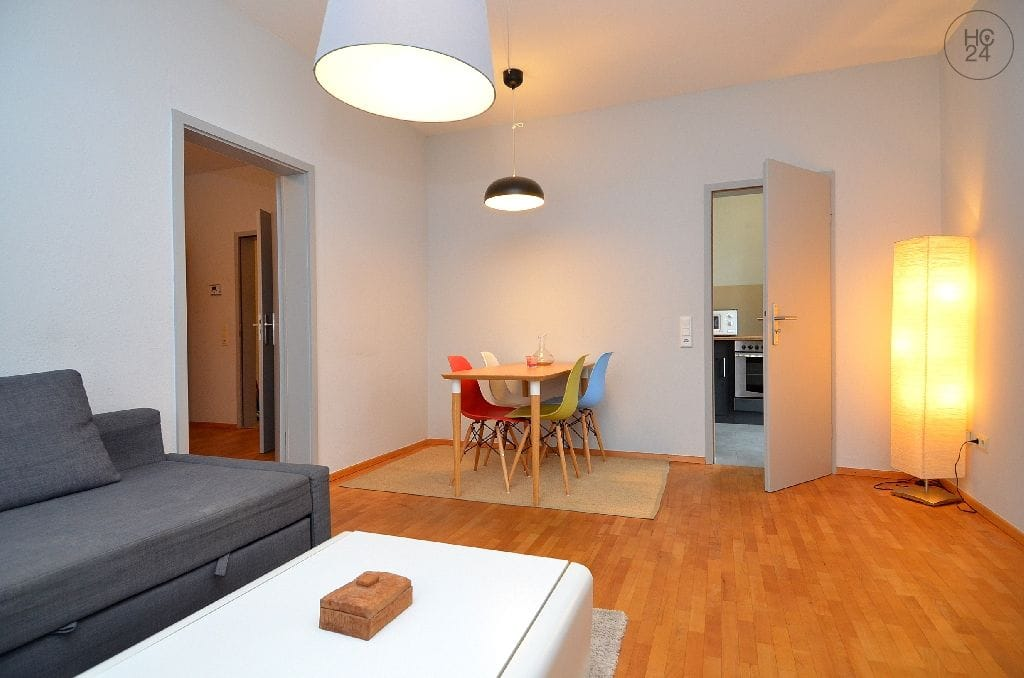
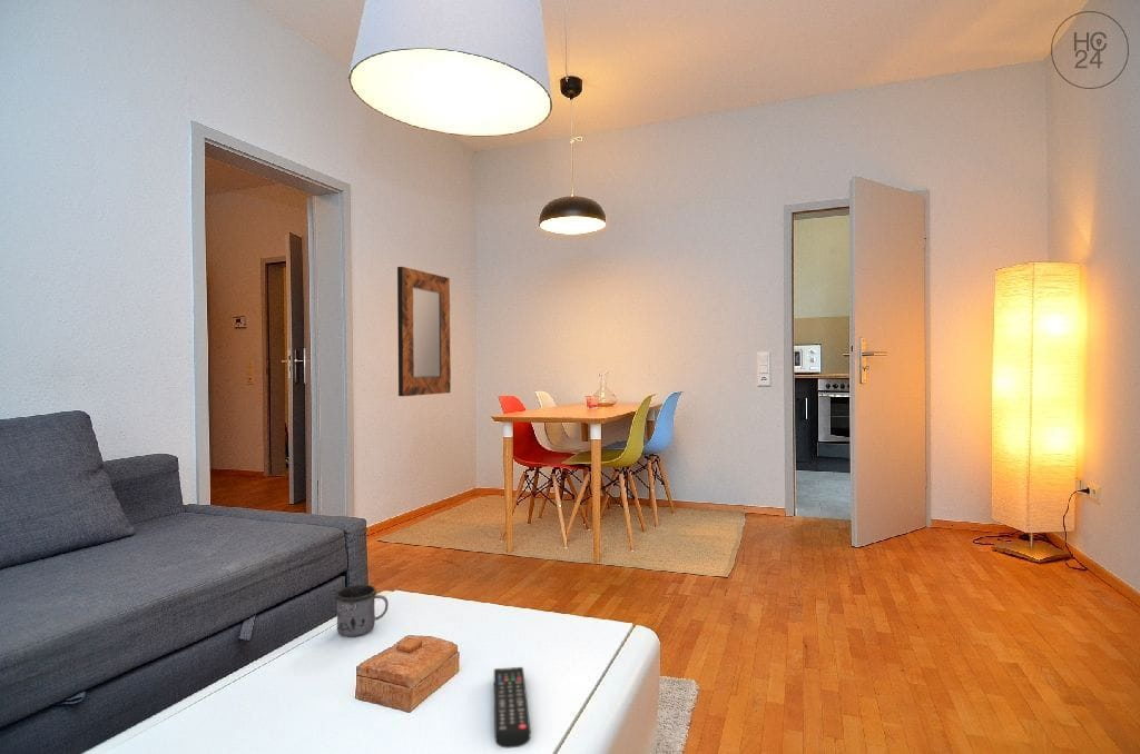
+ mug (362, 609)
+ home mirror (425, 334)
+ remote control (510, 702)
